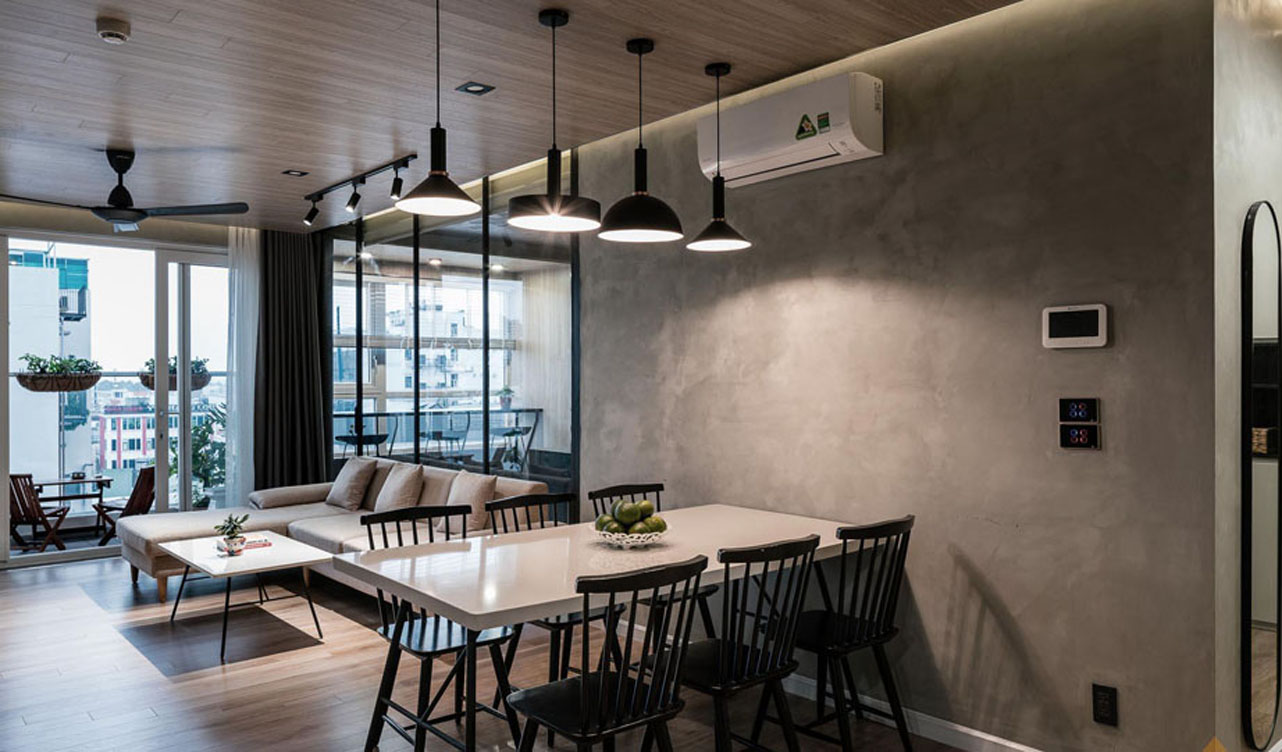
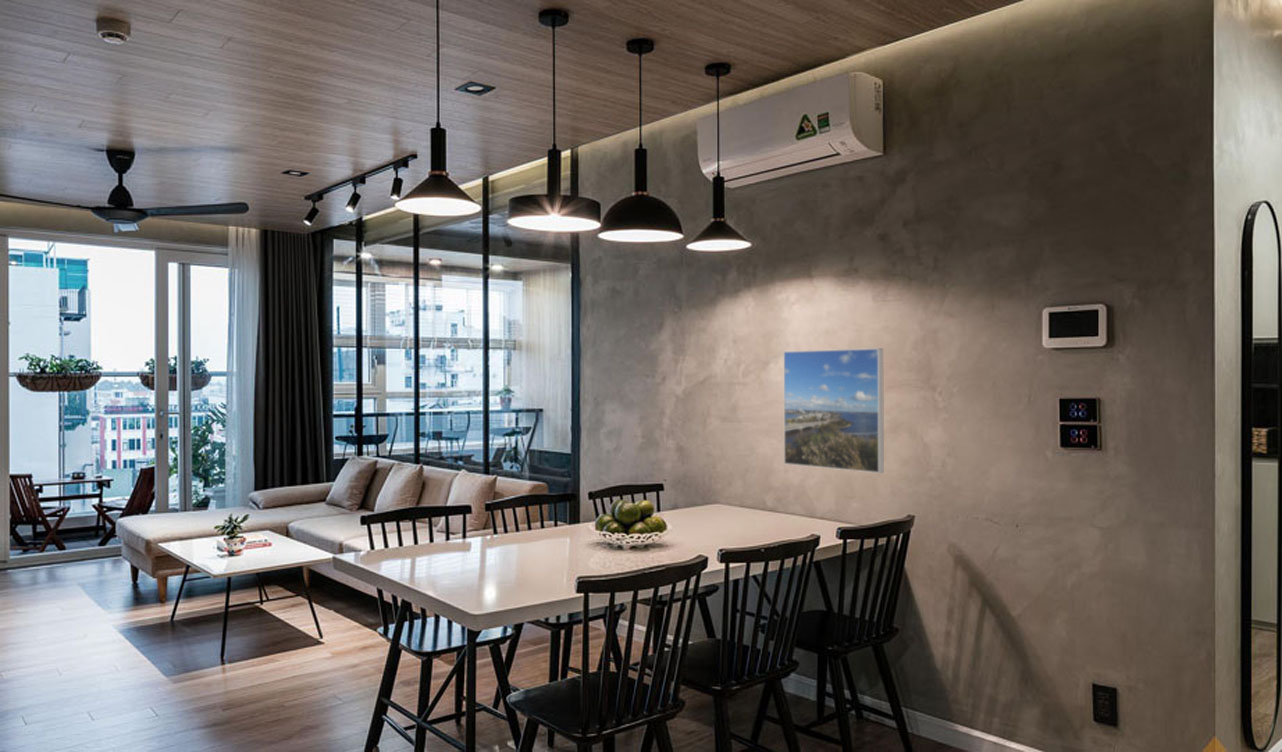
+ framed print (831, 409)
